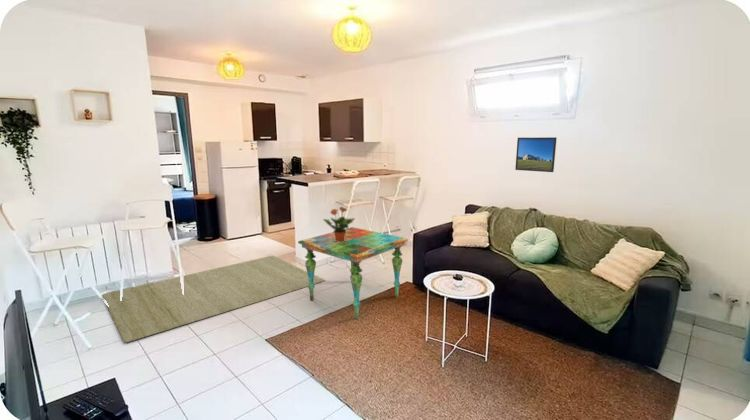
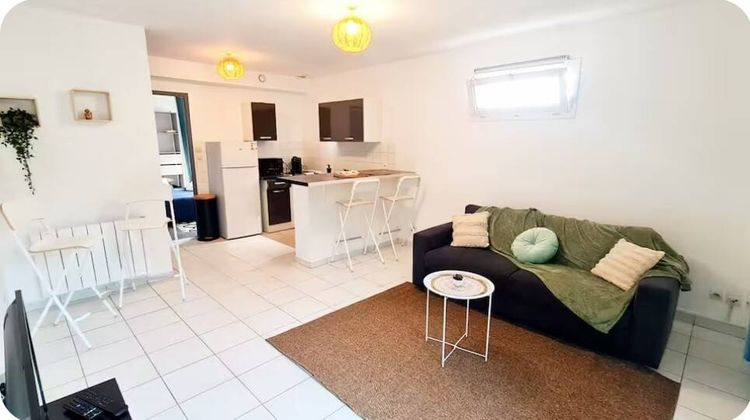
- rug (219, 287)
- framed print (535, 154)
- side table (354, 268)
- potted plant (339, 224)
